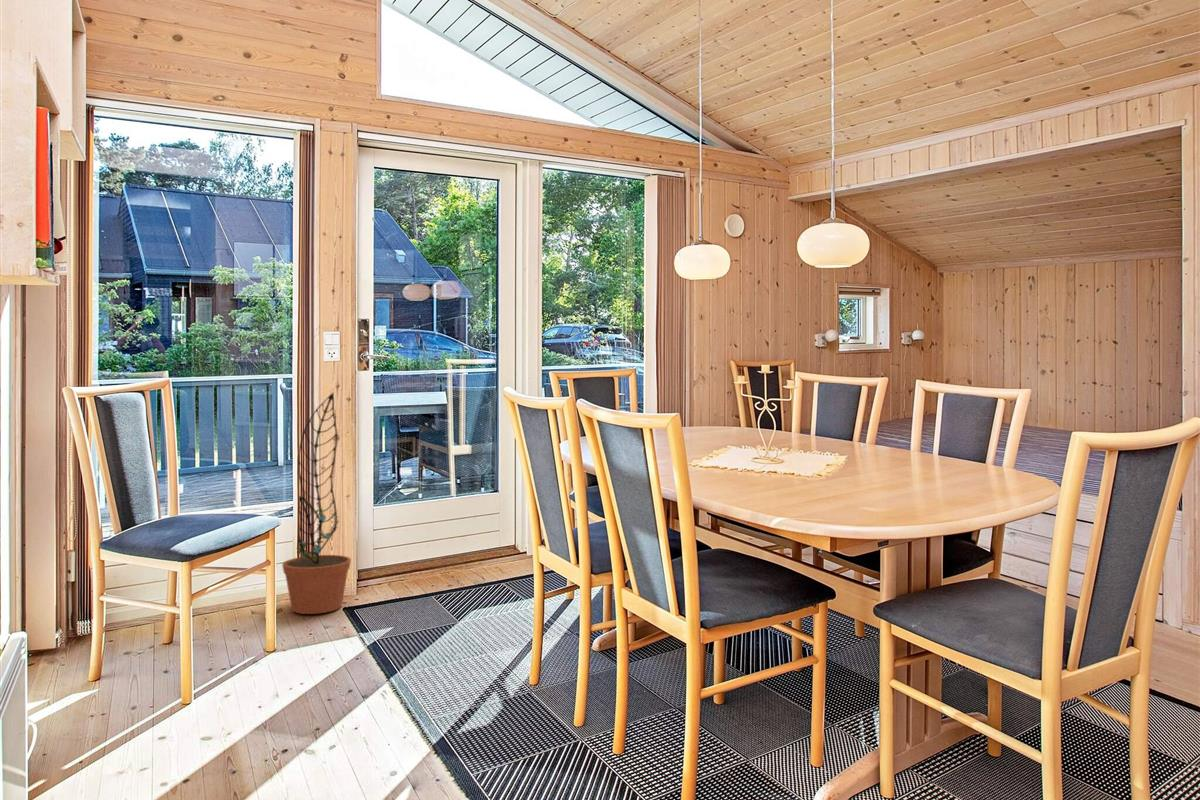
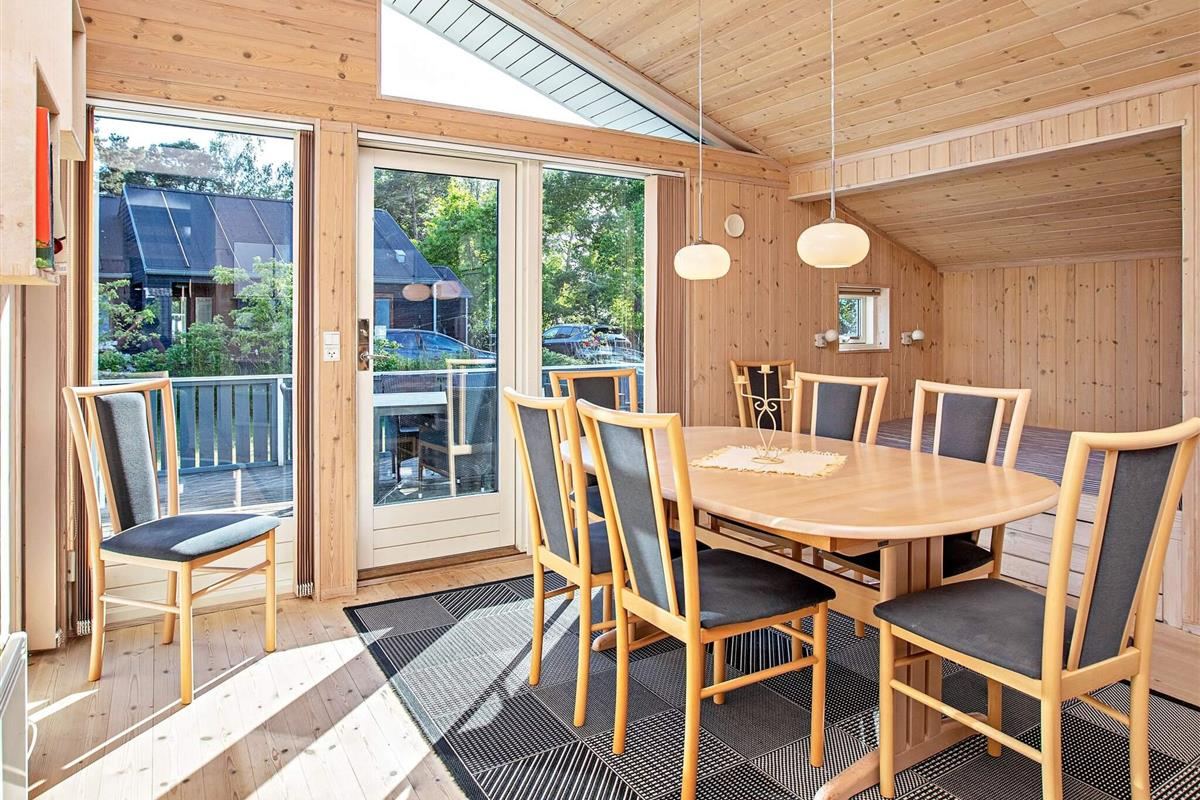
- decorative plant (317, 499)
